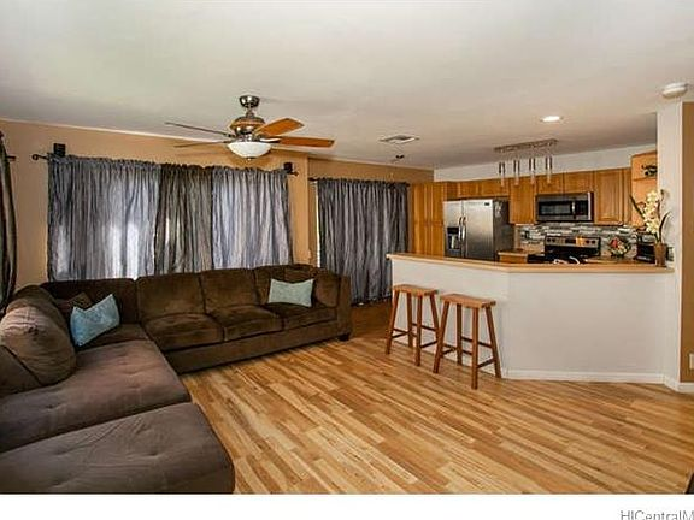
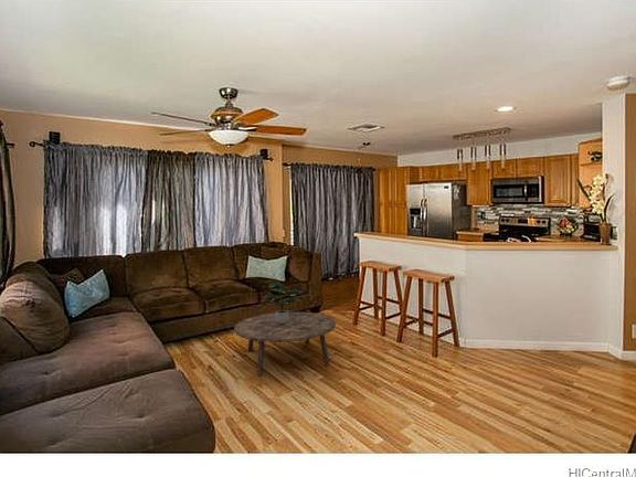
+ potted plant (283, 303)
+ coffee table (285, 340)
